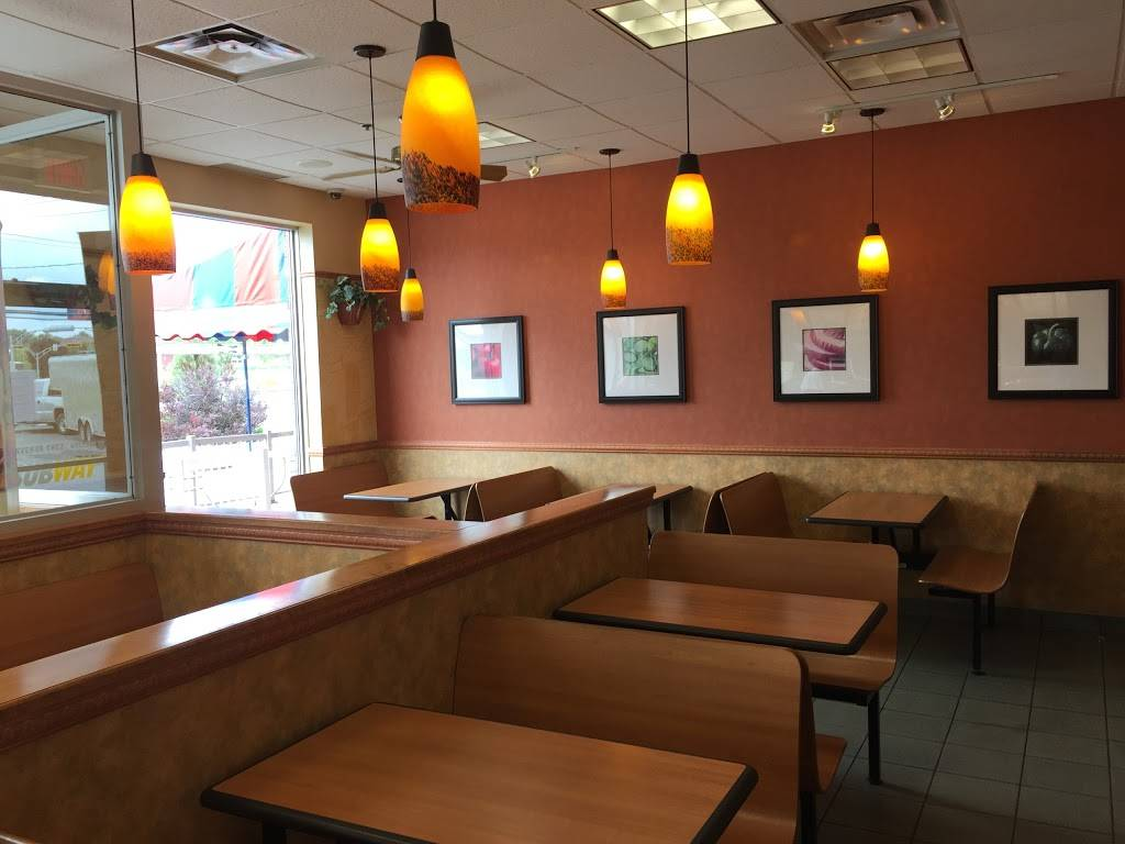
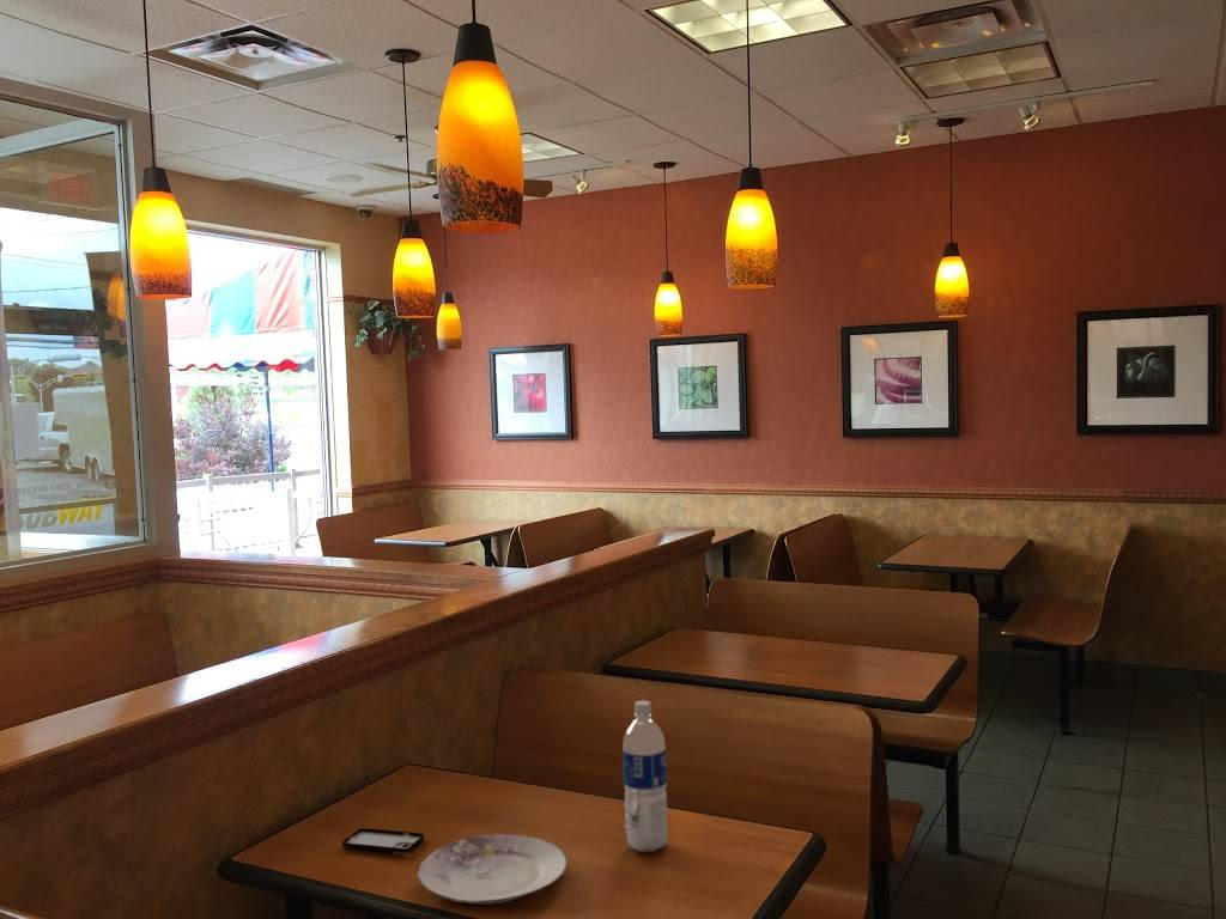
+ smartphone (383, 840)
+ water bottle (644, 774)
+ plate (493, 872)
